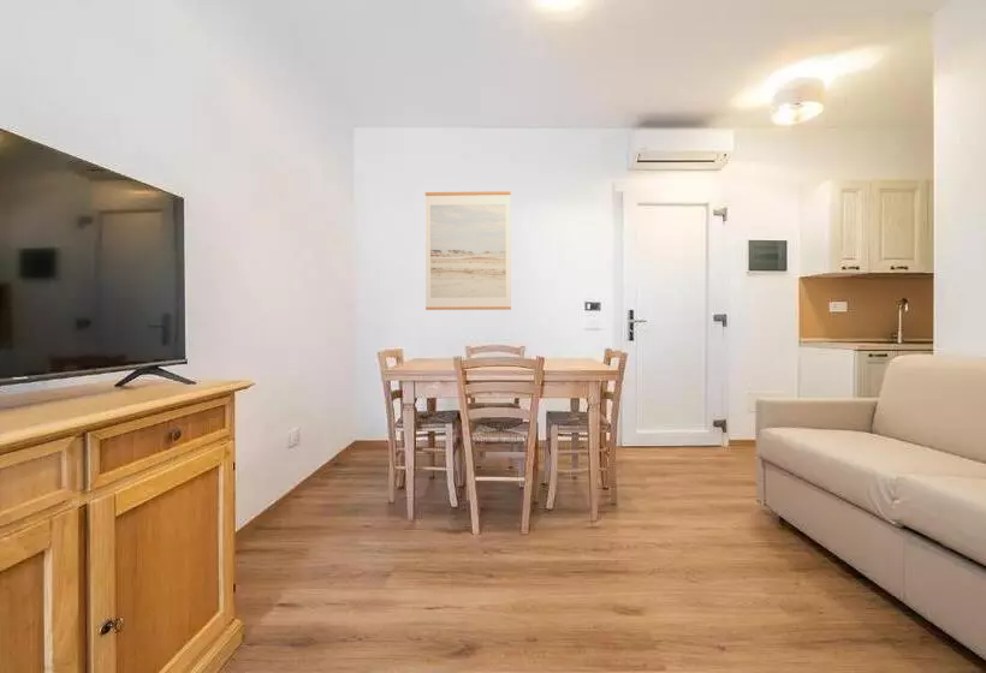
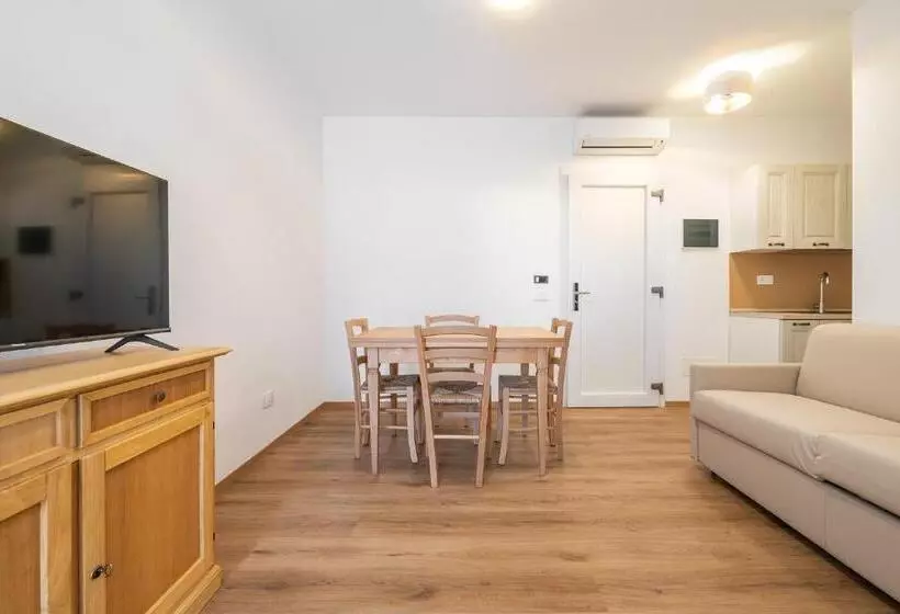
- wall art (468, 250)
